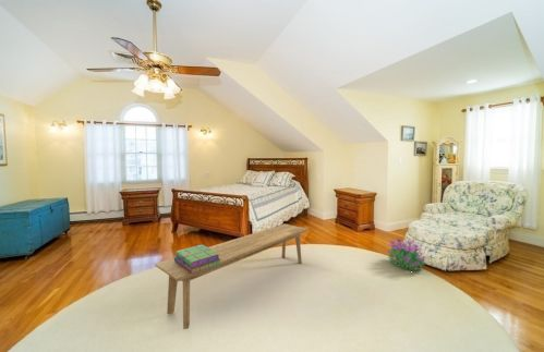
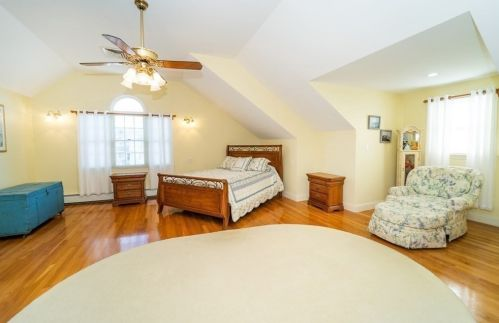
- decorative plant (406, 252)
- bench (245, 257)
- stack of books (197, 257)
